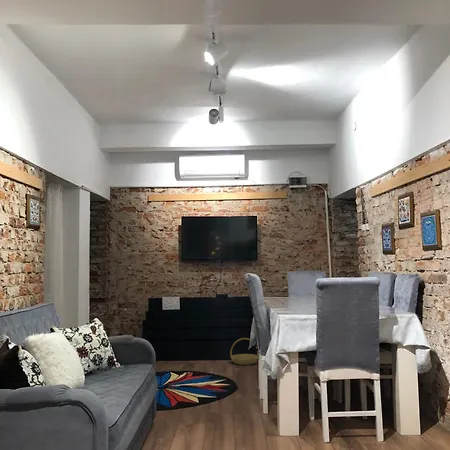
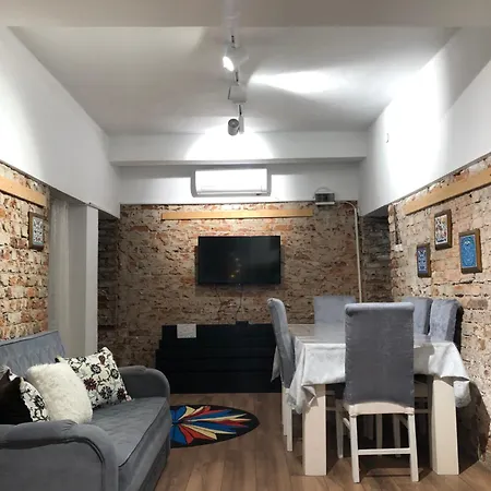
- basket (244, 354)
